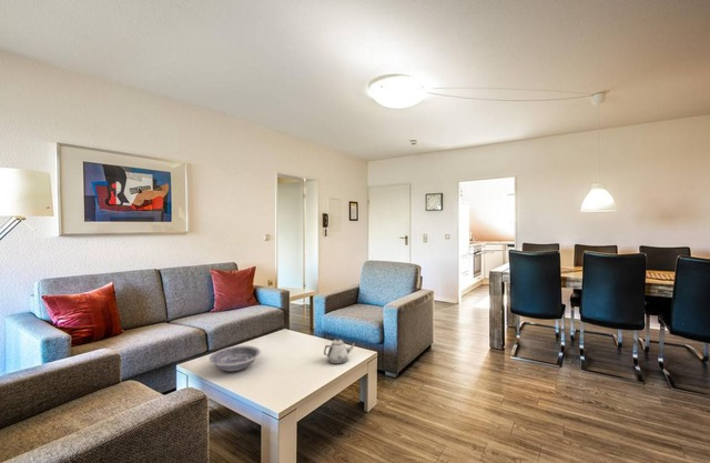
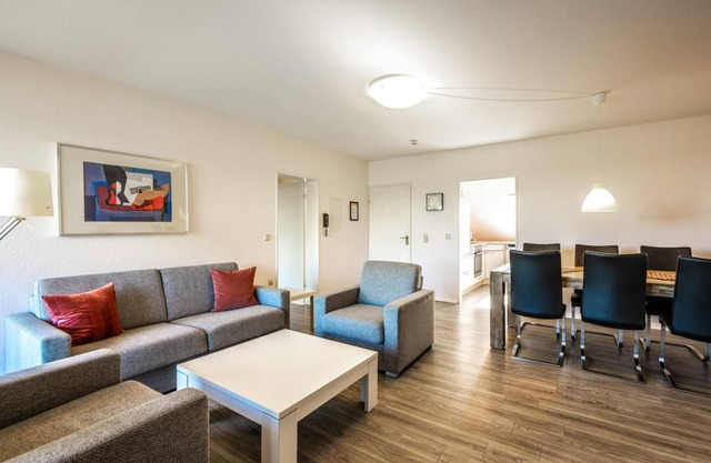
- bowl (235, 361)
- teapot (339, 349)
